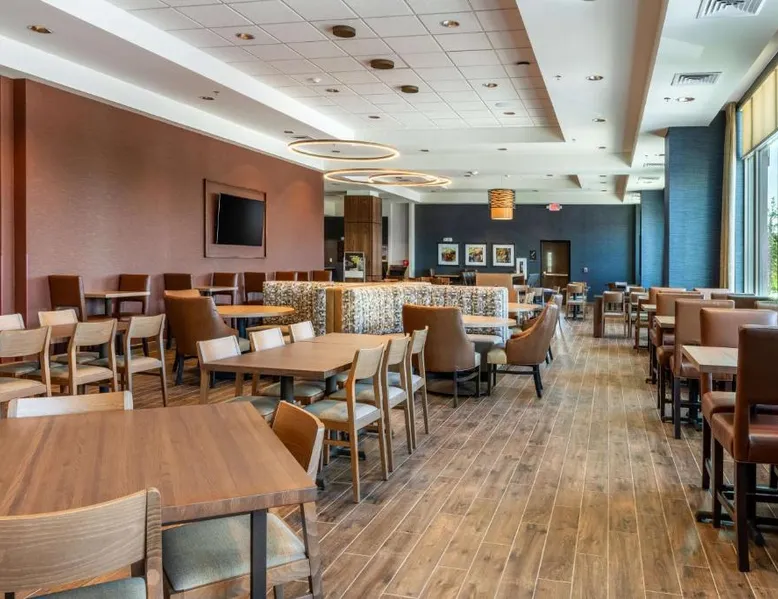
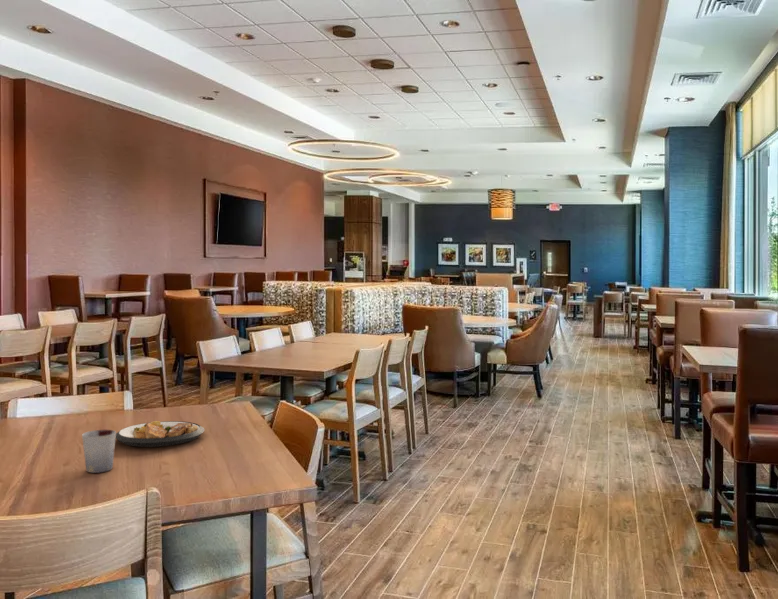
+ plate (160, 429)
+ cup (98, 449)
